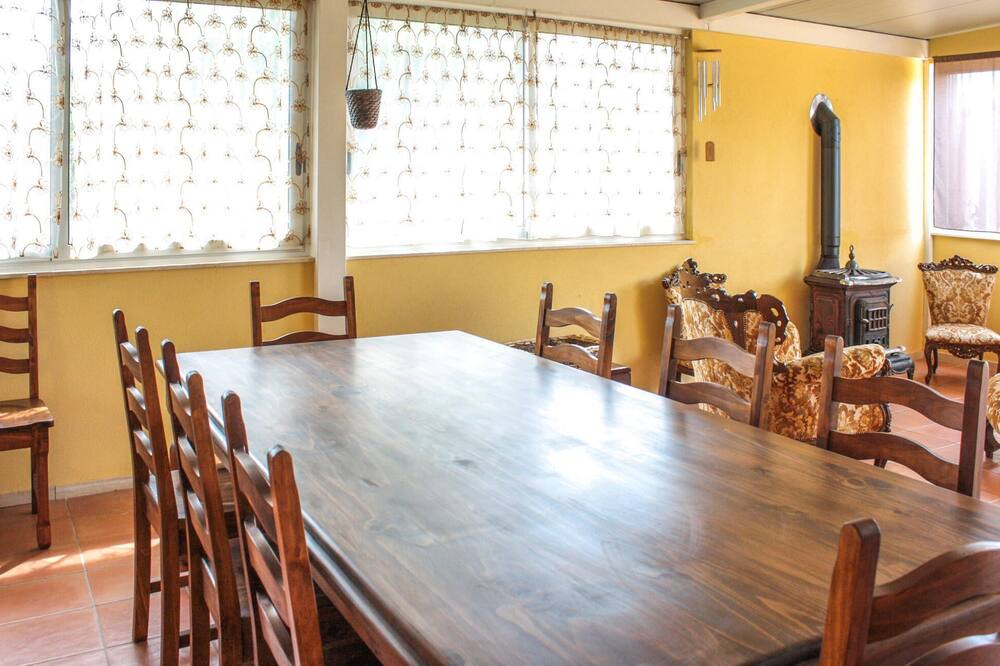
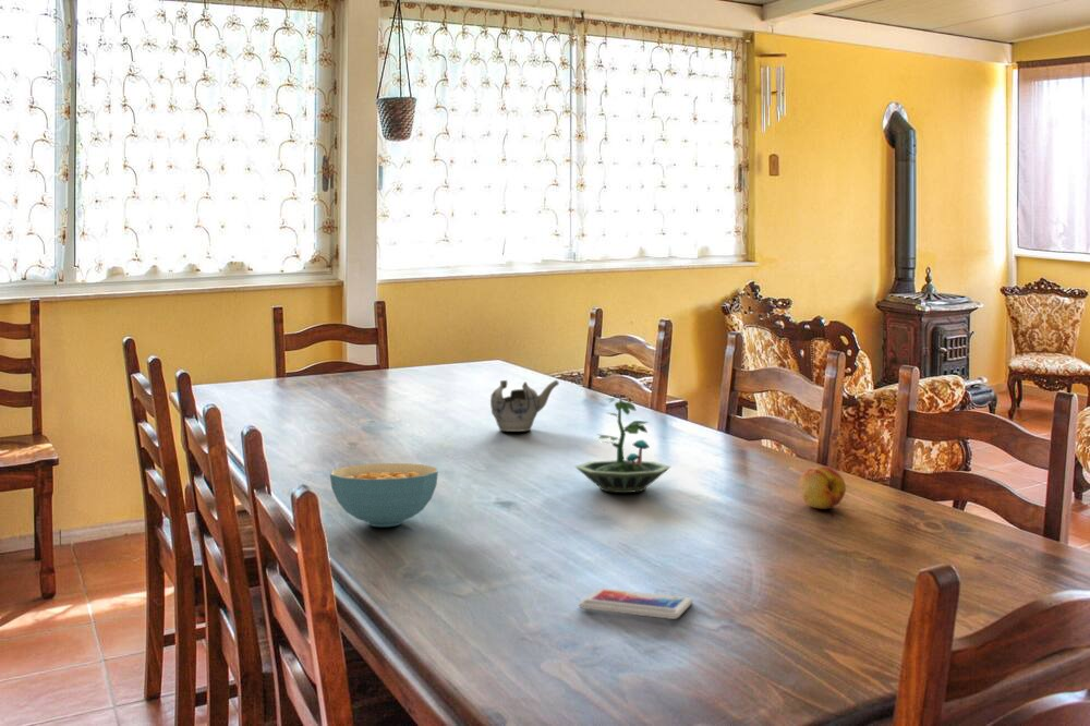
+ smartphone (635, 603)
+ terrarium (620, 415)
+ cereal bowl (385, 497)
+ fruit (822, 486)
+ teapot (524, 404)
